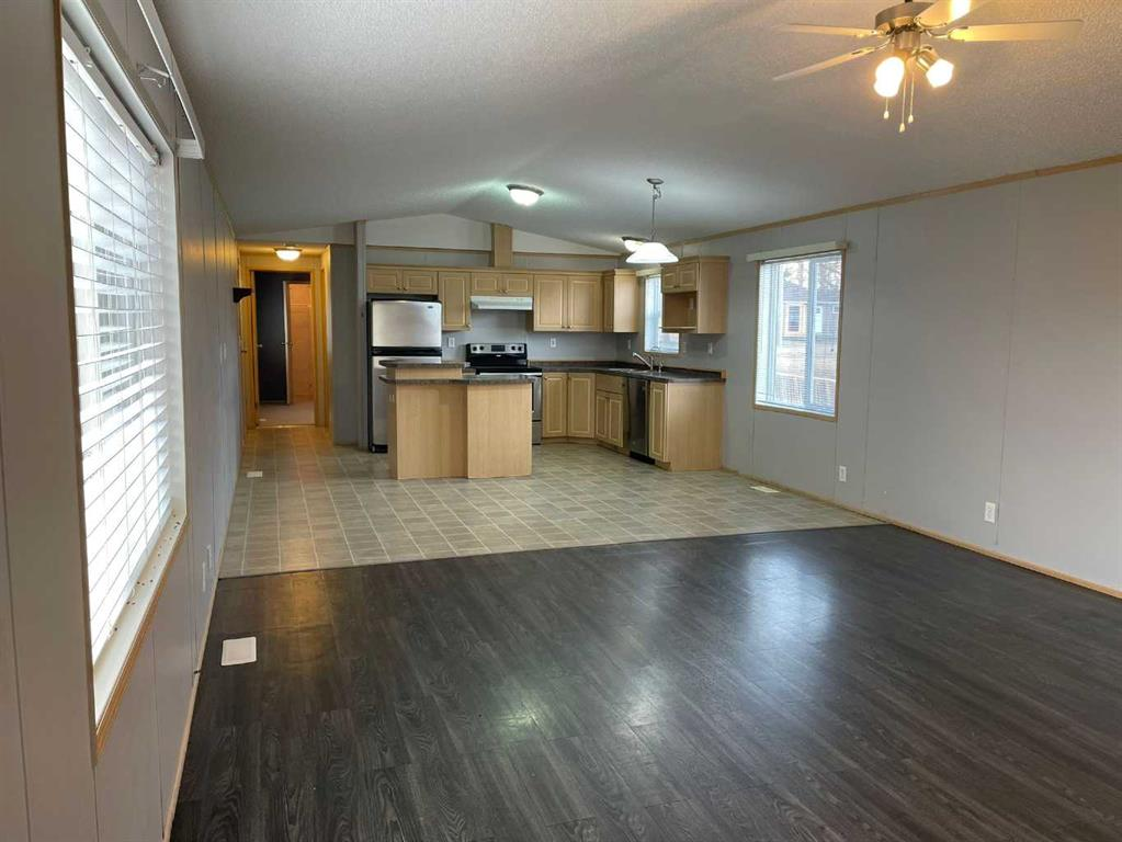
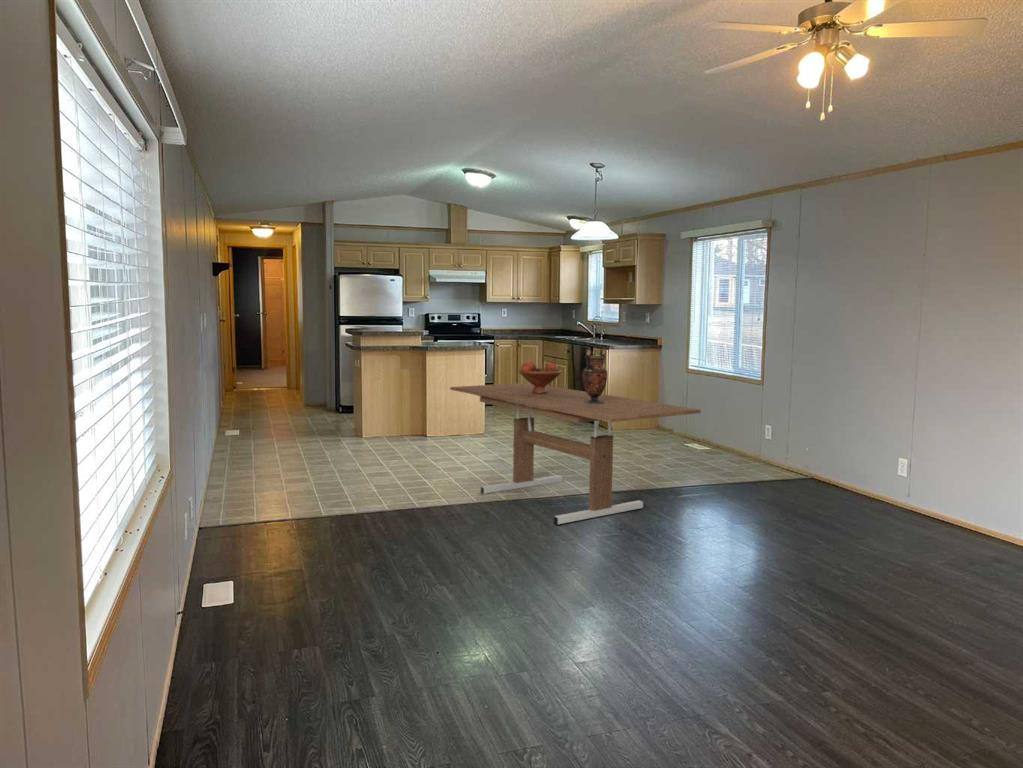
+ fruit bowl (540, 377)
+ vase (594, 374)
+ dining table (560, 449)
